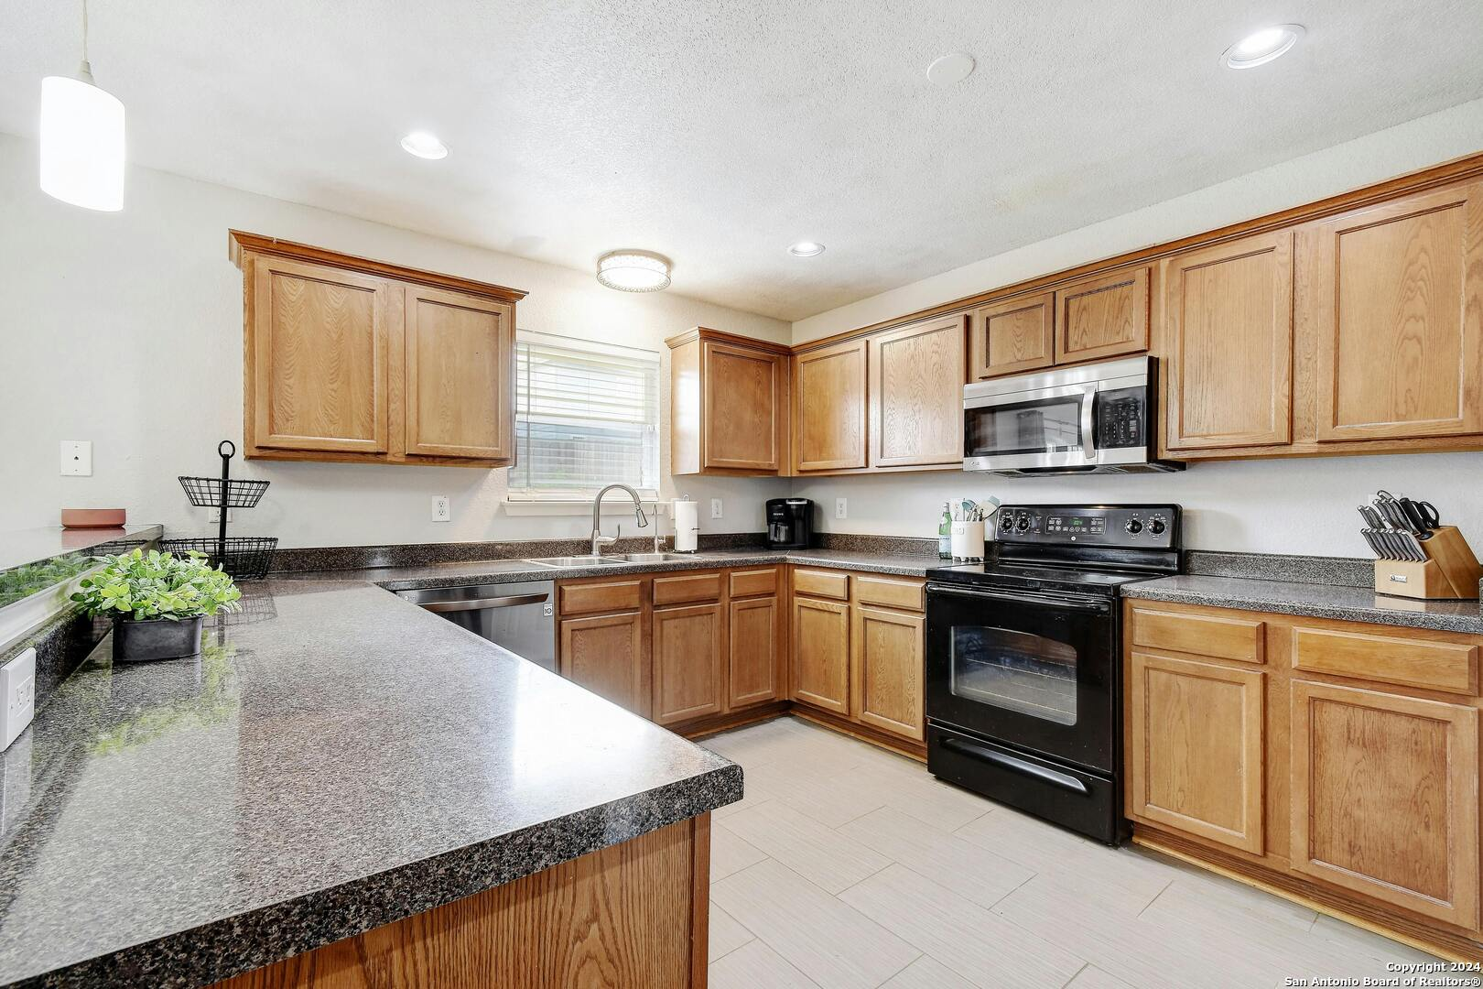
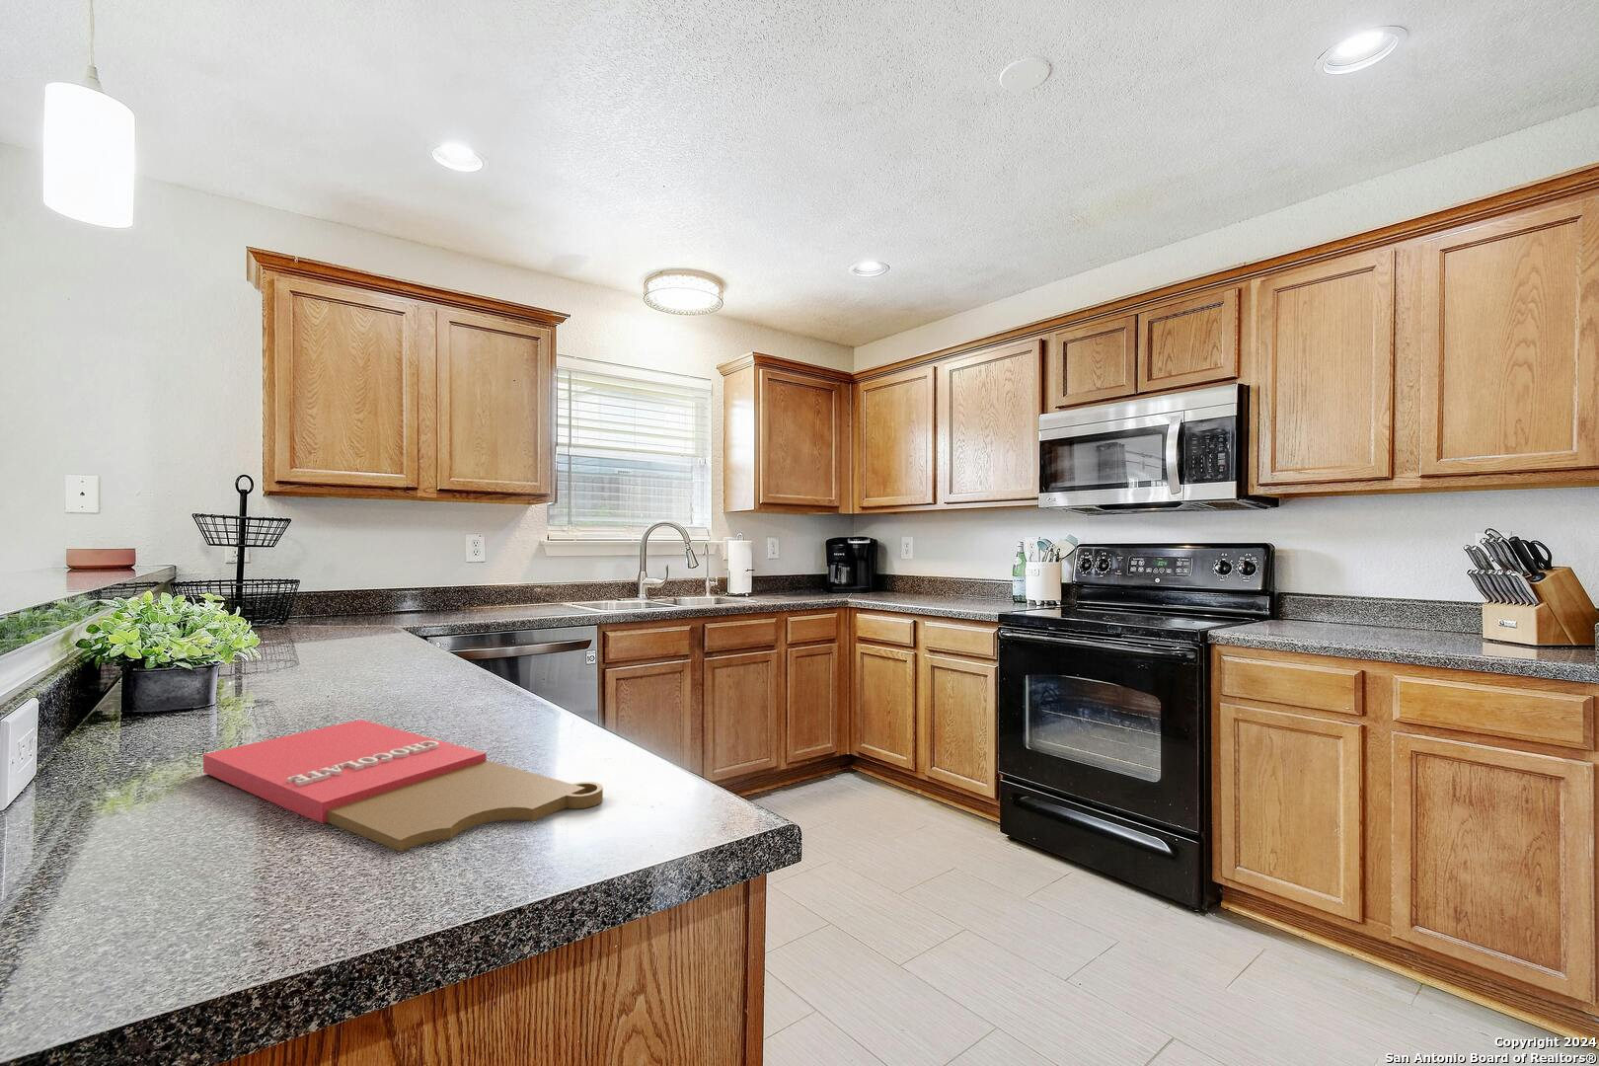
+ cutting board (397, 773)
